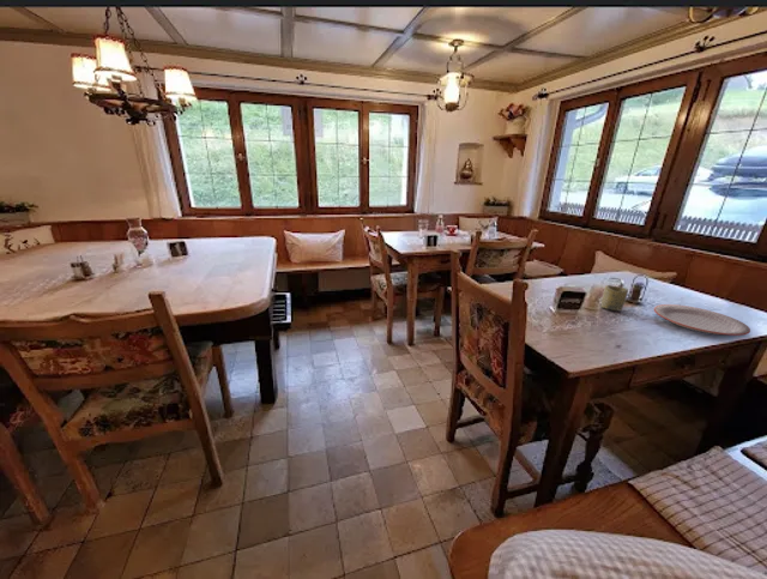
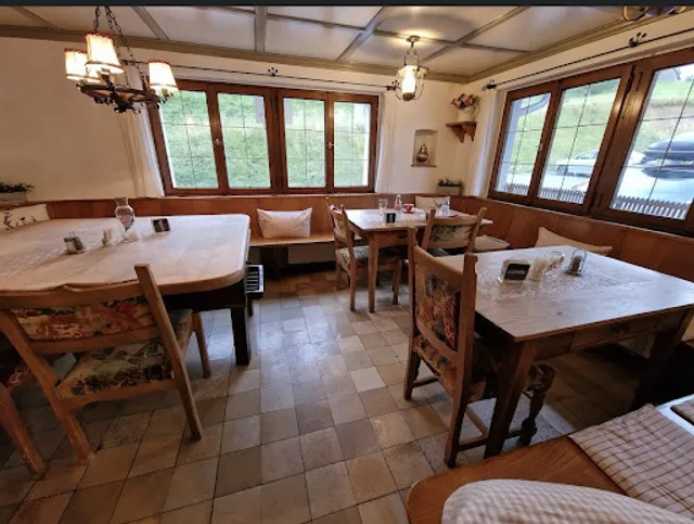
- plate (697, 320)
- cup (614, 297)
